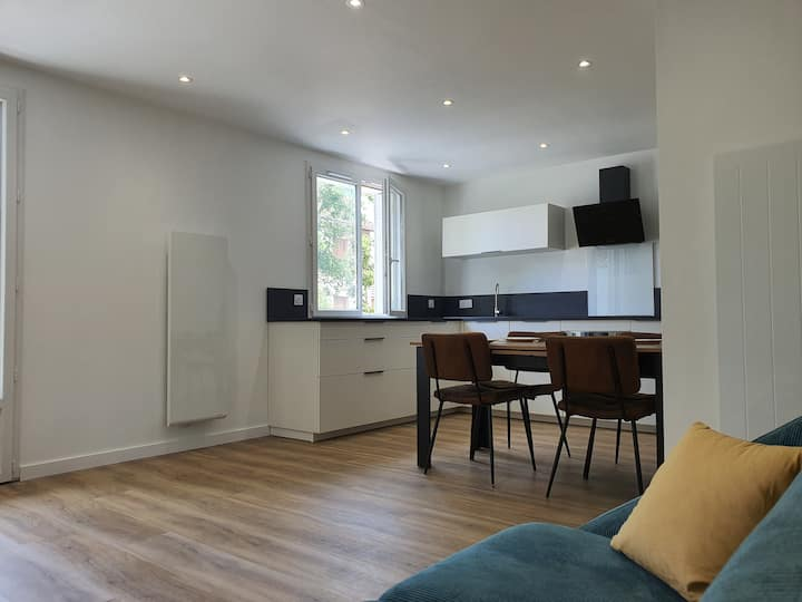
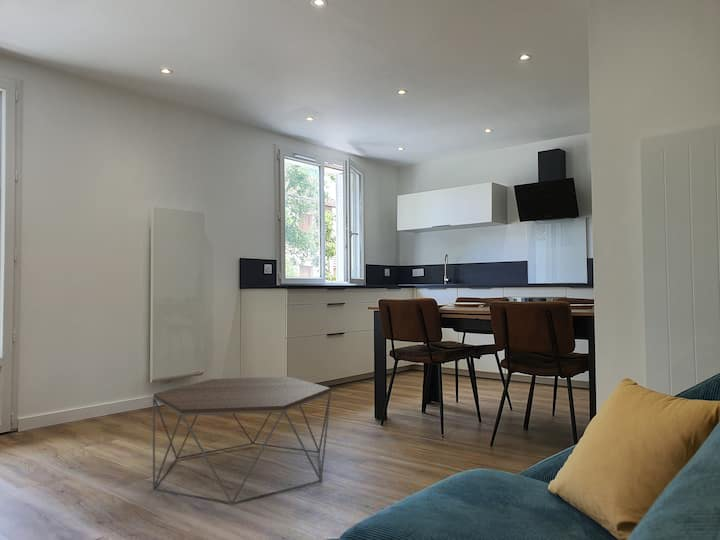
+ coffee table (243, 430)
